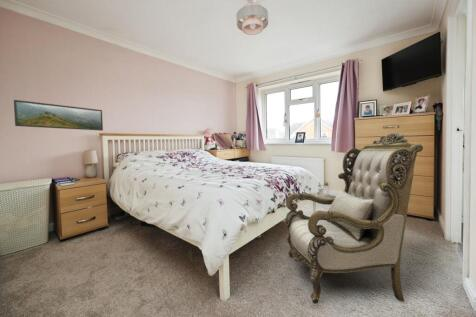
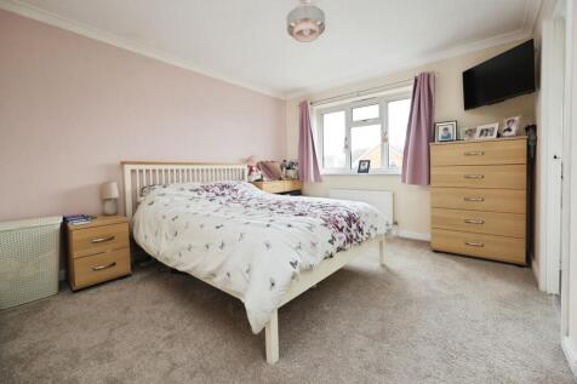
- armchair (344, 205)
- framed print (63, 117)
